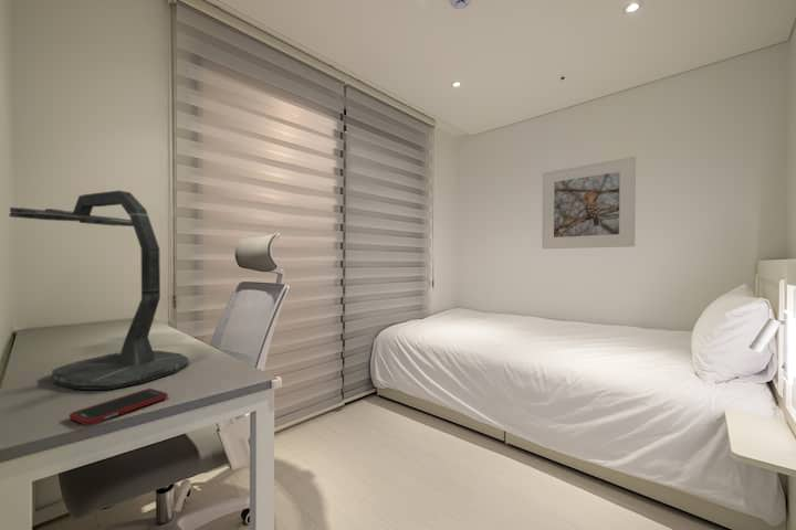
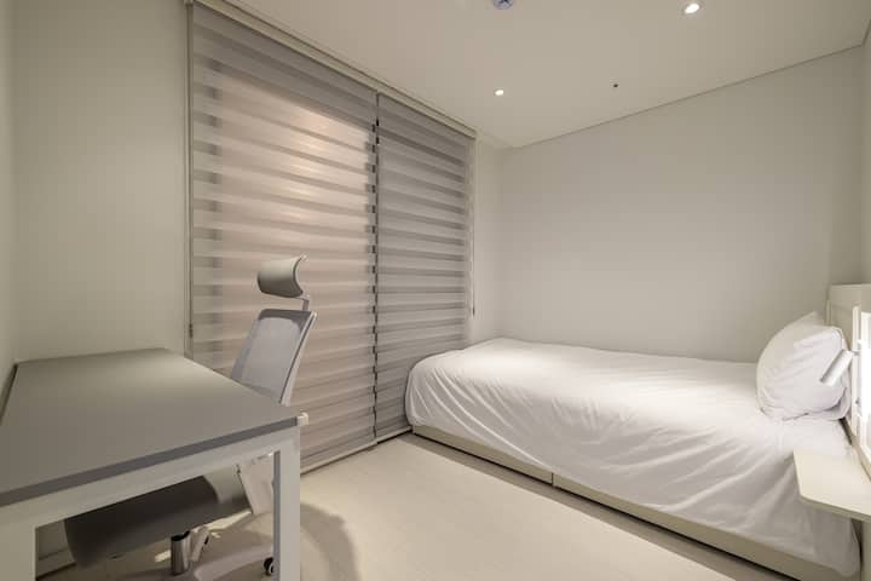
- desk lamp (142, 280)
- cell phone (122, 404)
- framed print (585, 206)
